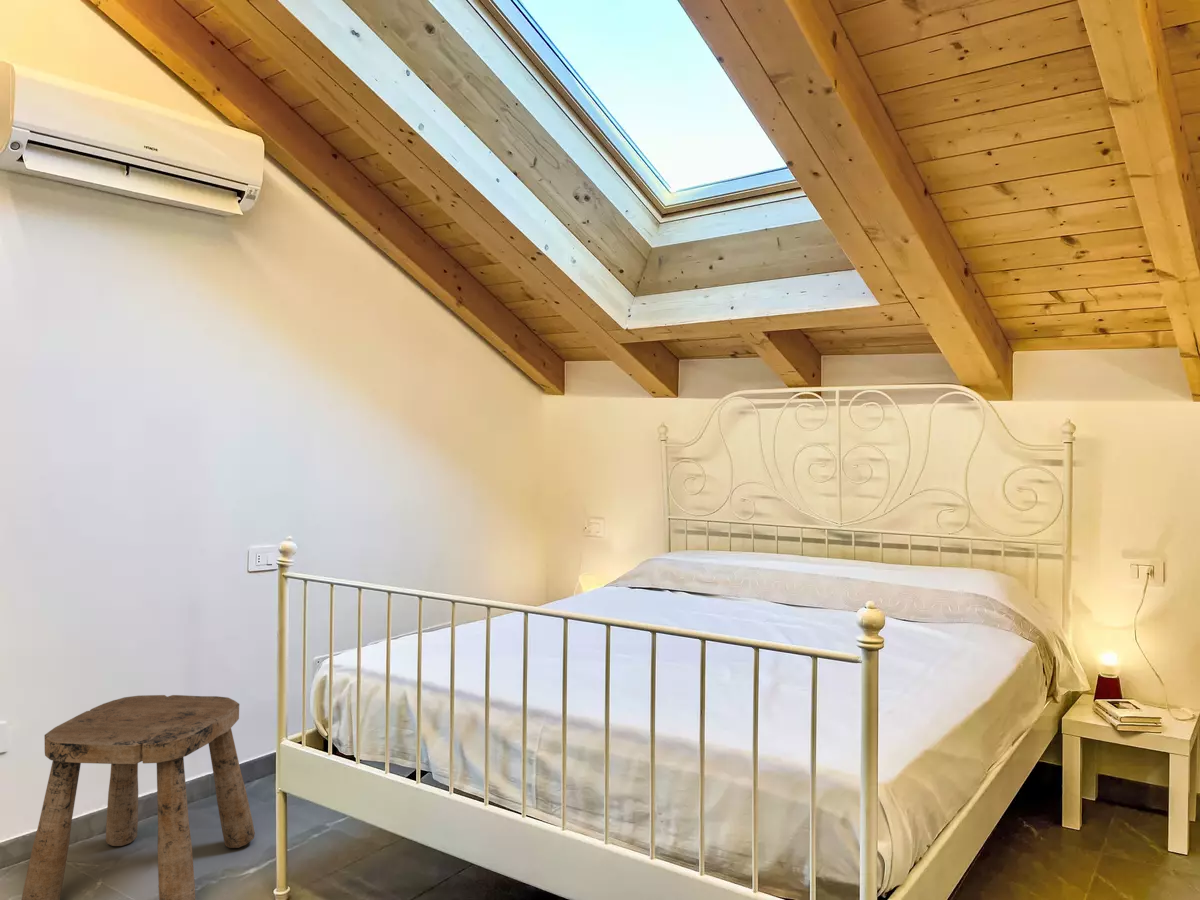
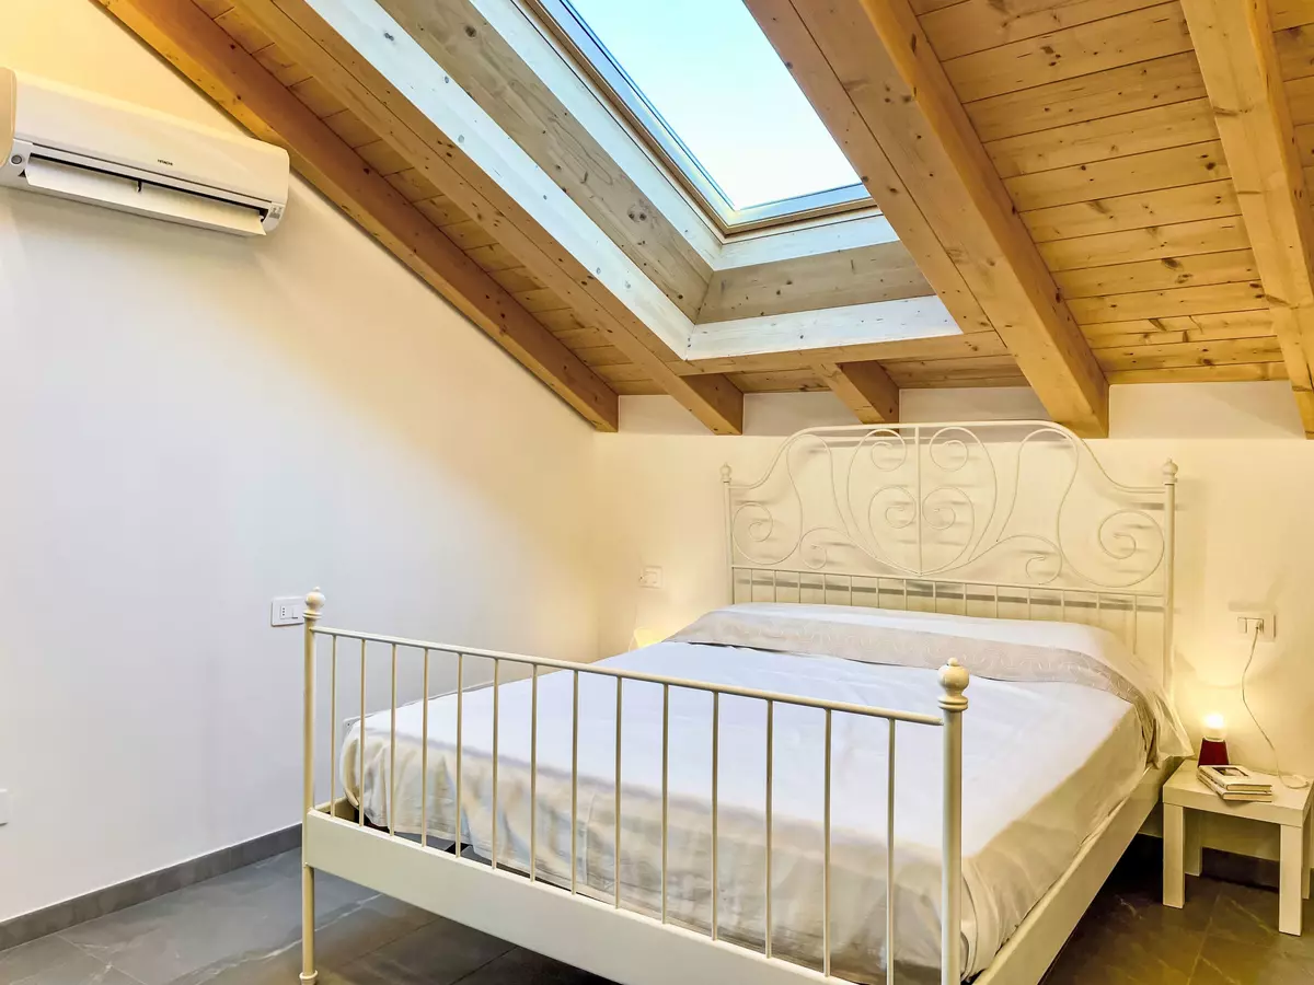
- stool (137, 794)
